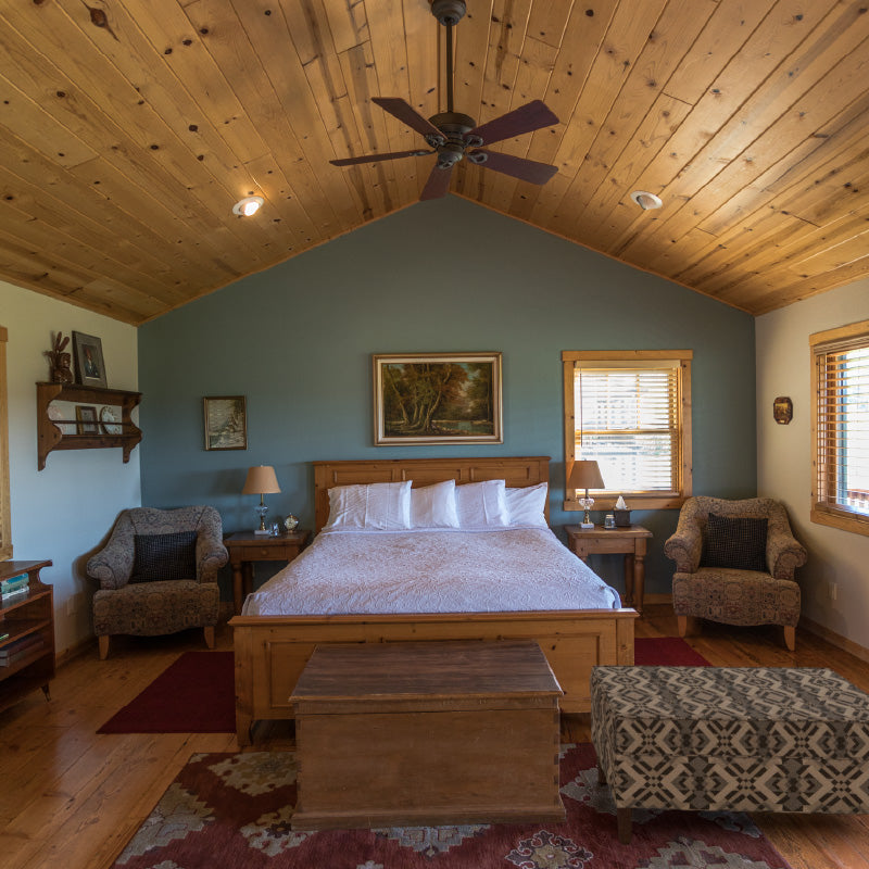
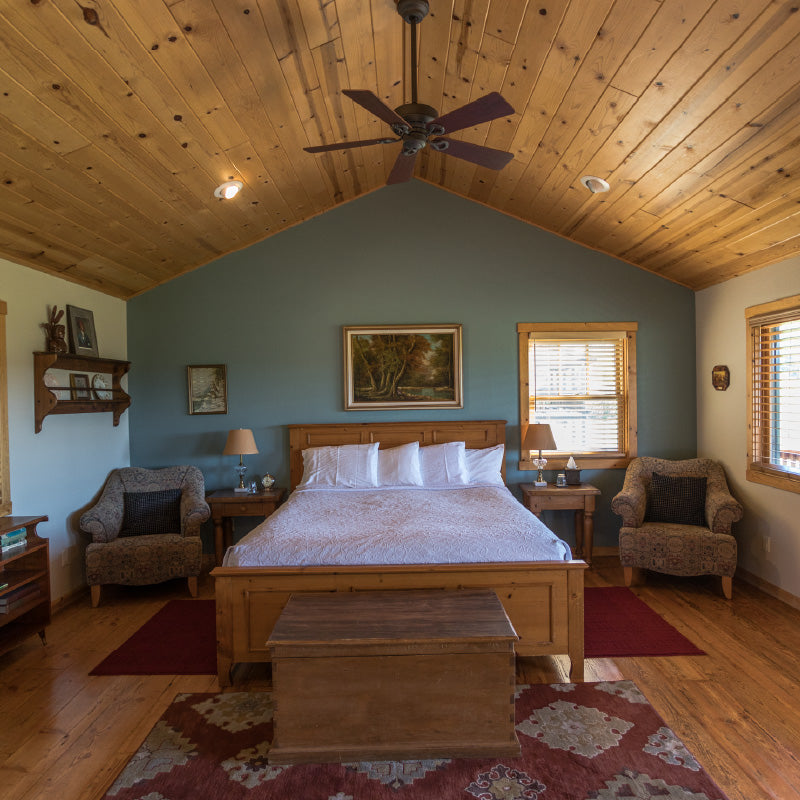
- bench (731, 751)
